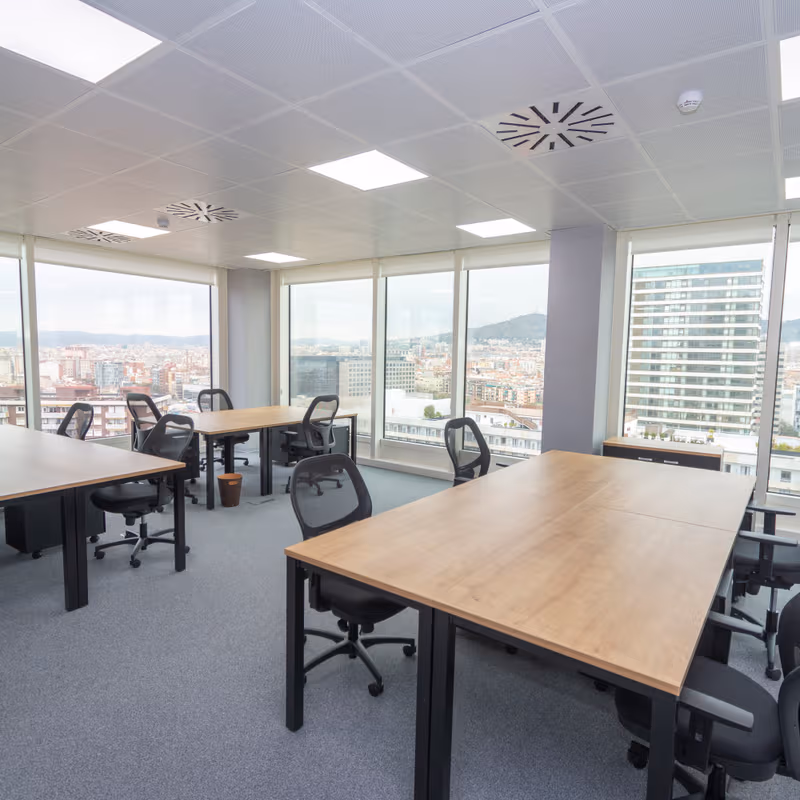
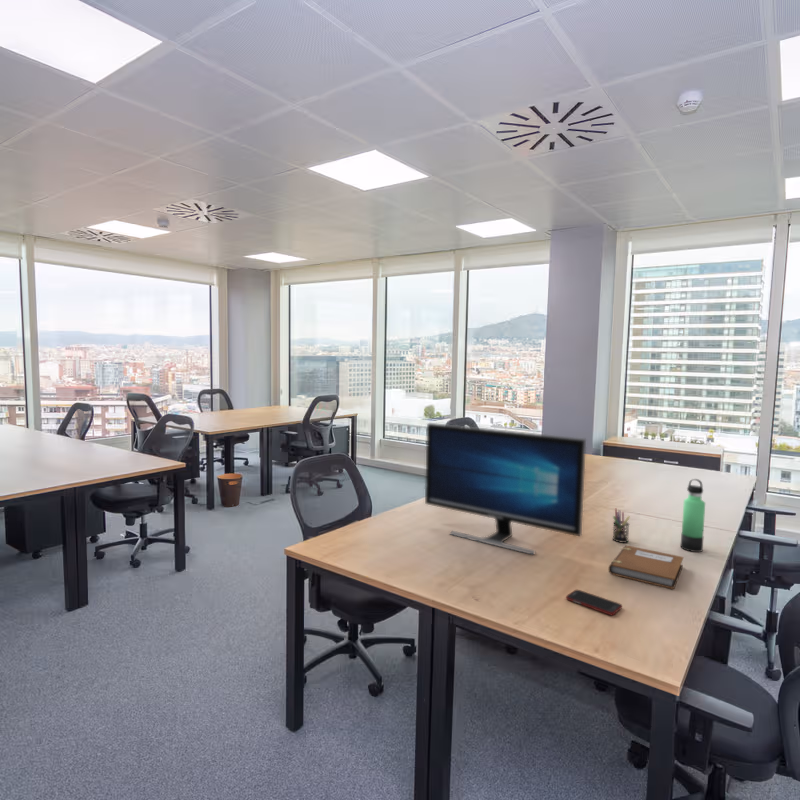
+ notebook (646, 564)
+ thermos bottle (693, 513)
+ cell phone (593, 602)
+ computer monitor (499, 484)
+ pen holder (619, 525)
